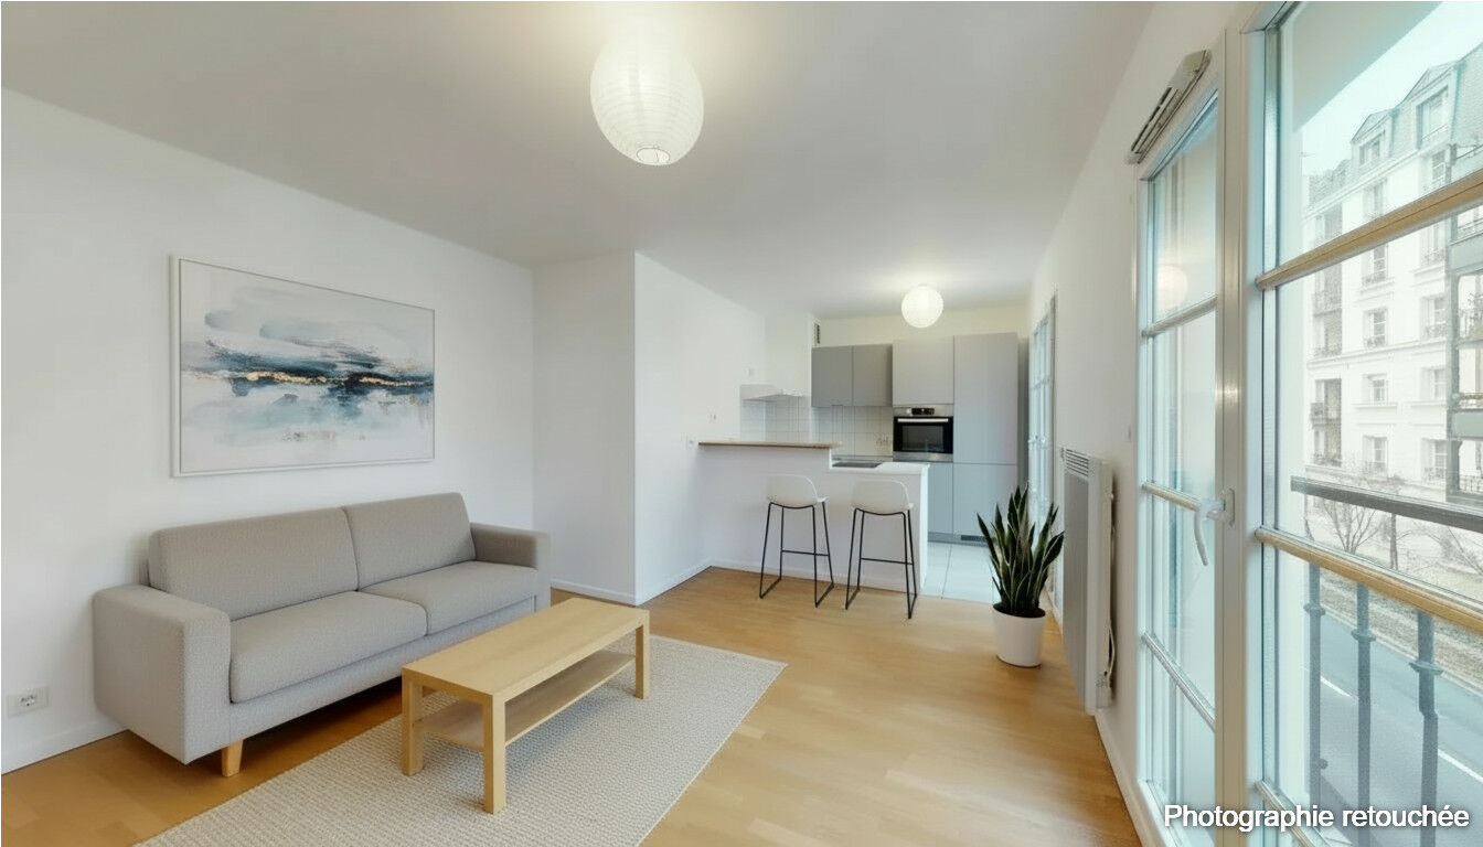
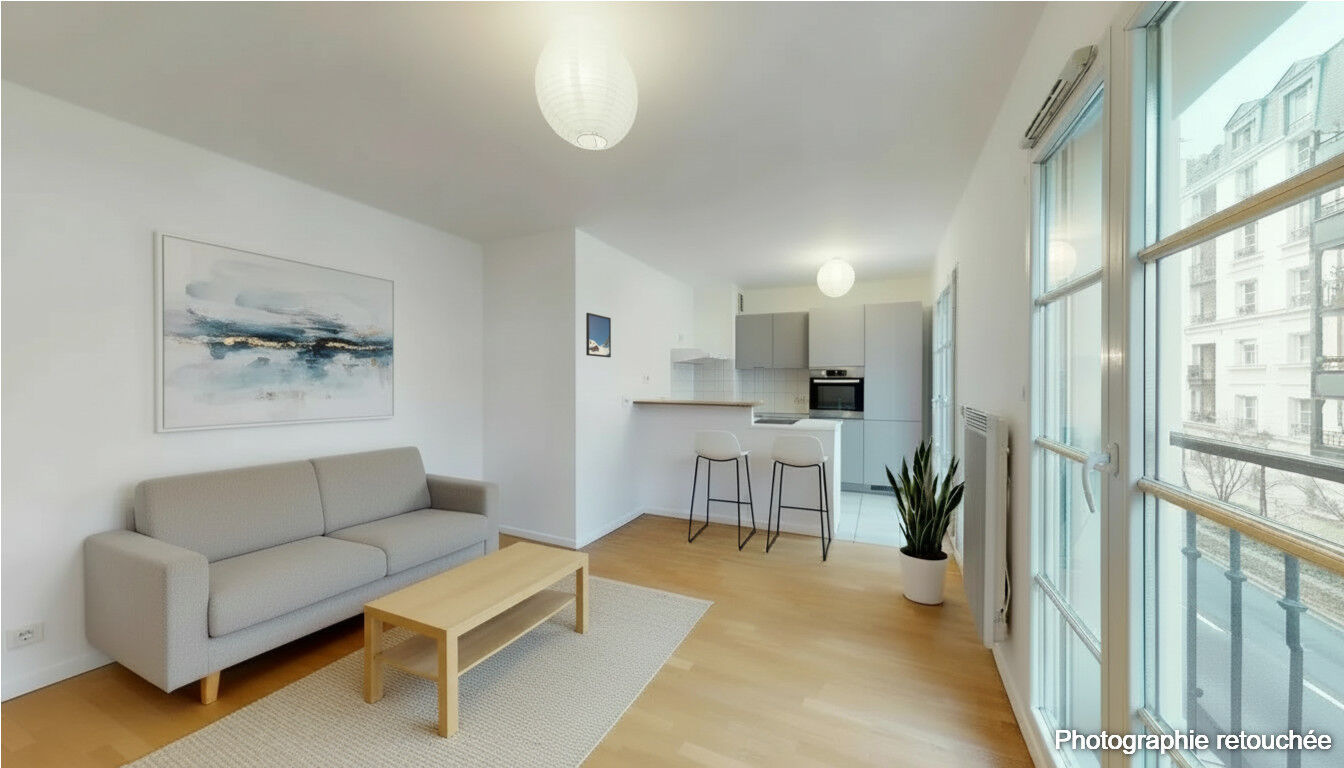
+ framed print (599, 335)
